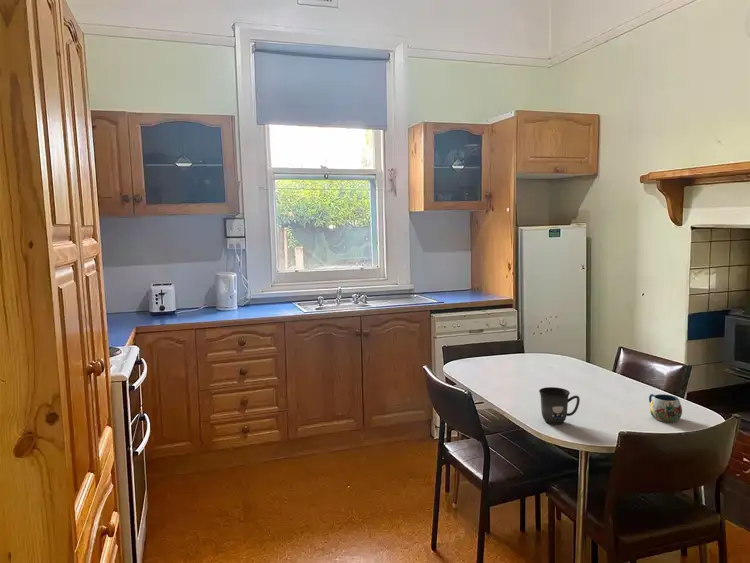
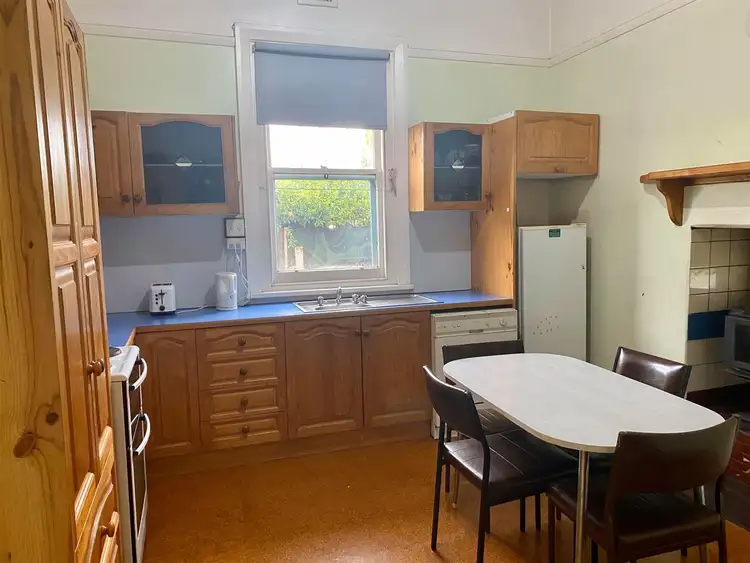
- mug (662, 406)
- mug (559, 406)
